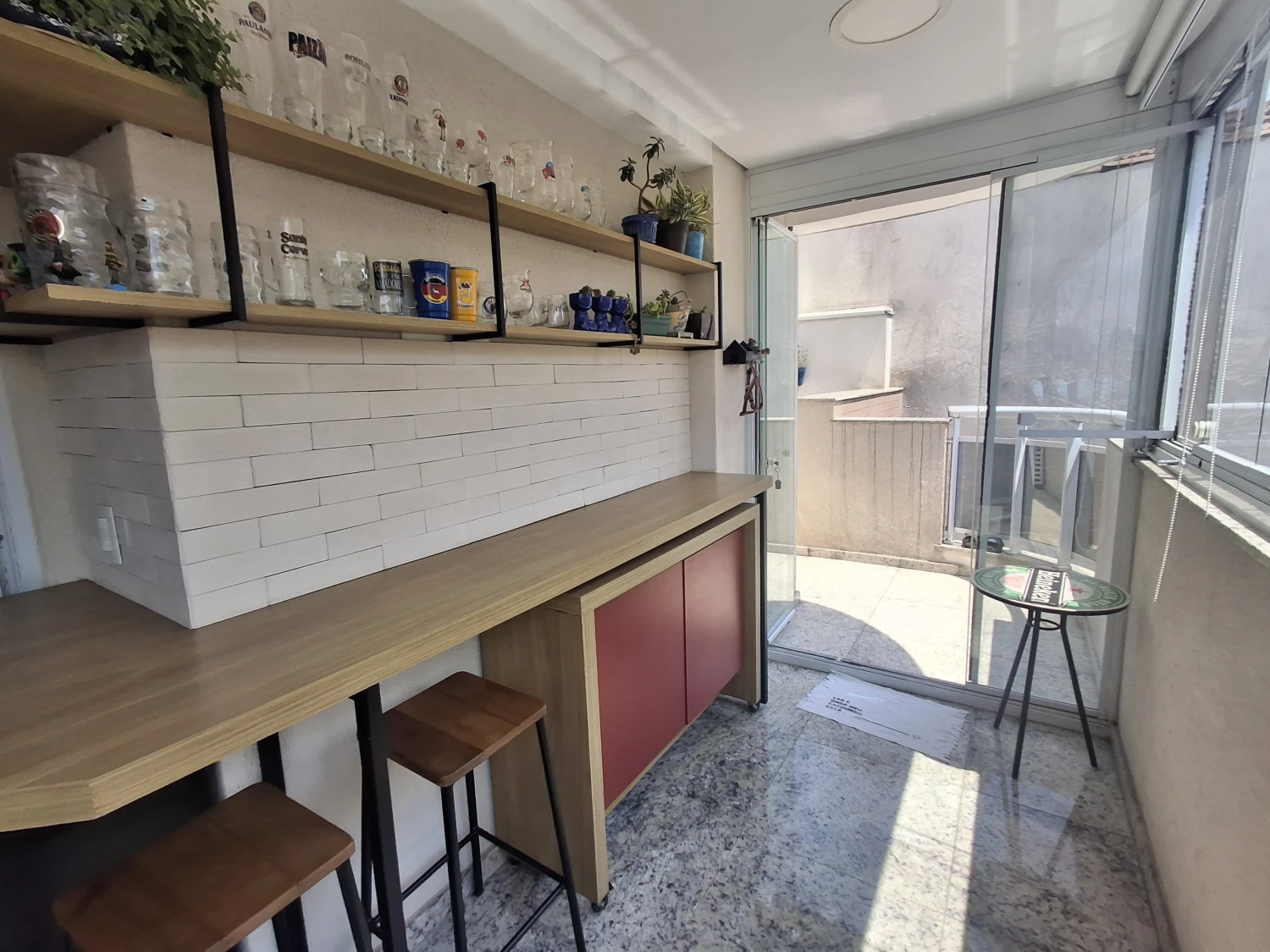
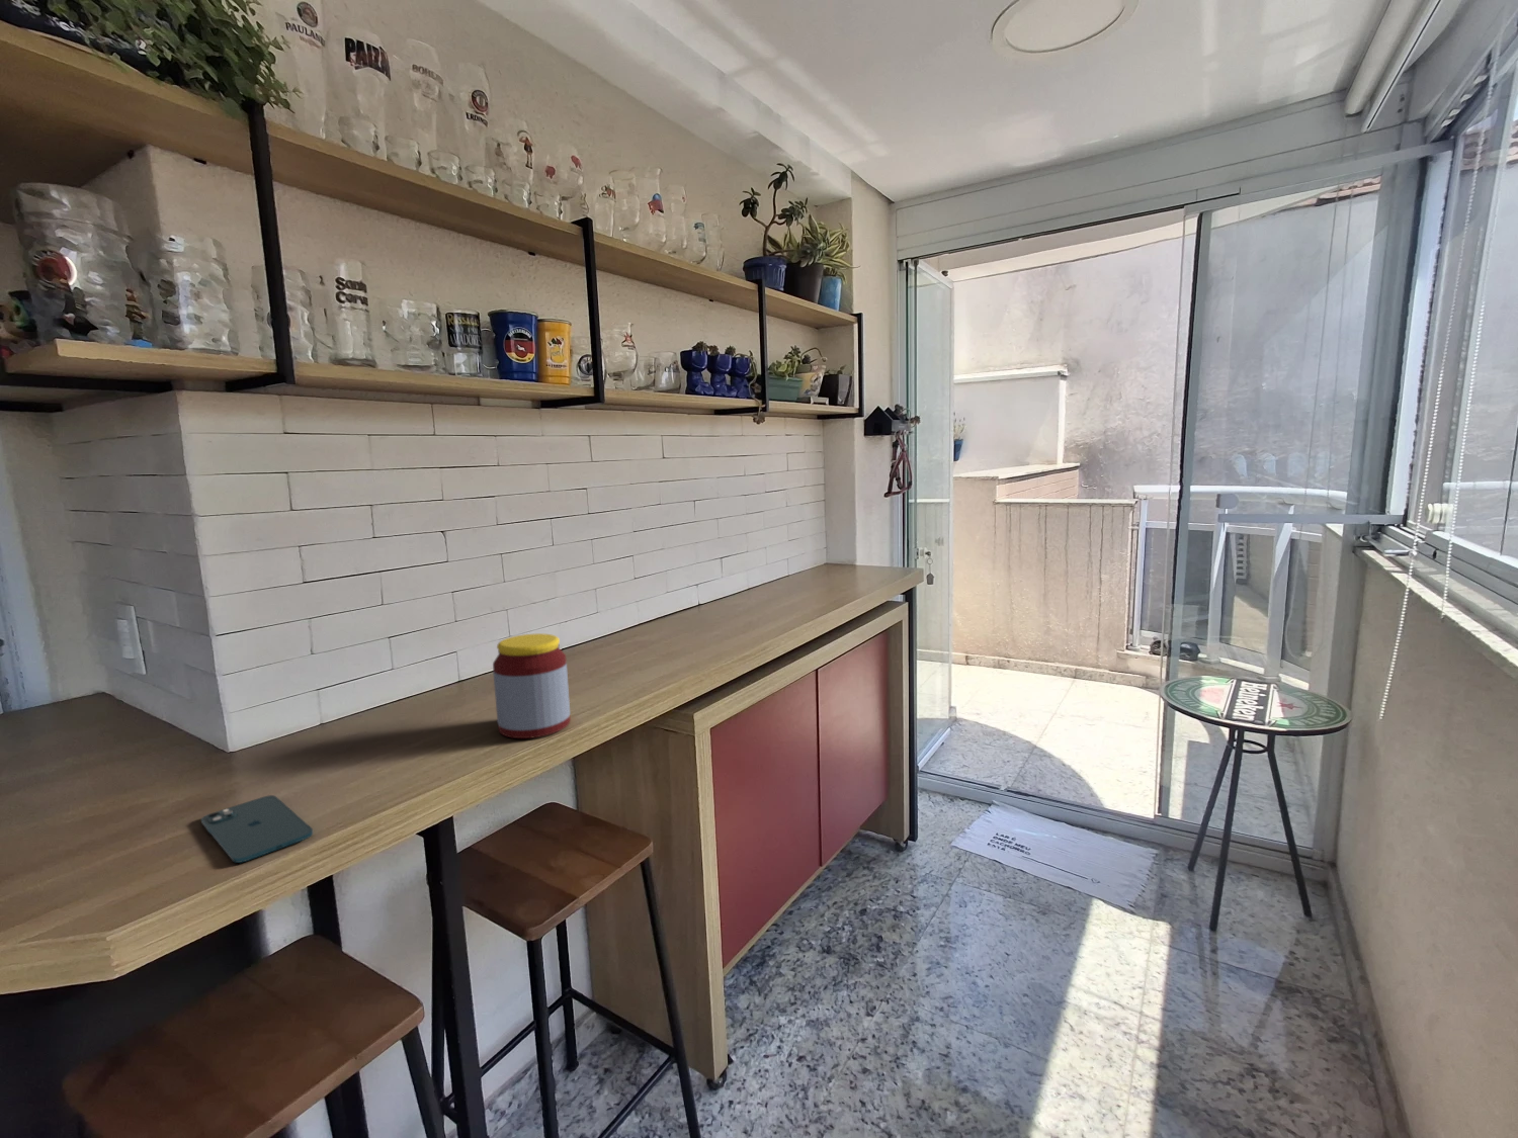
+ jar (531, 683)
+ smartphone (255, 825)
